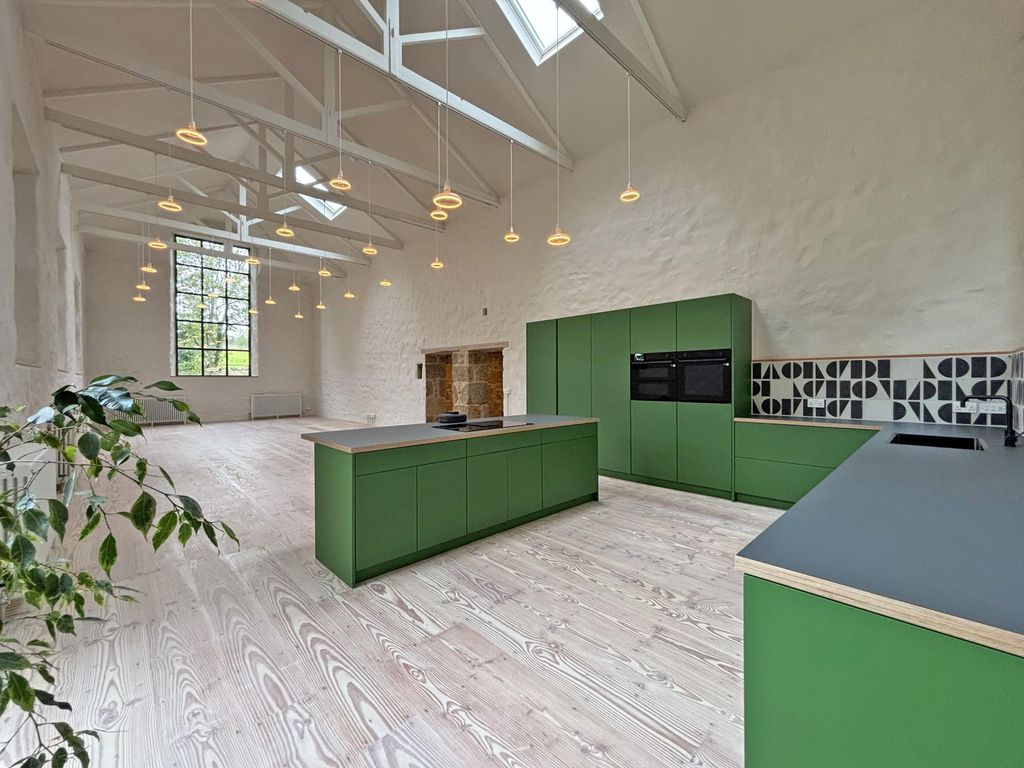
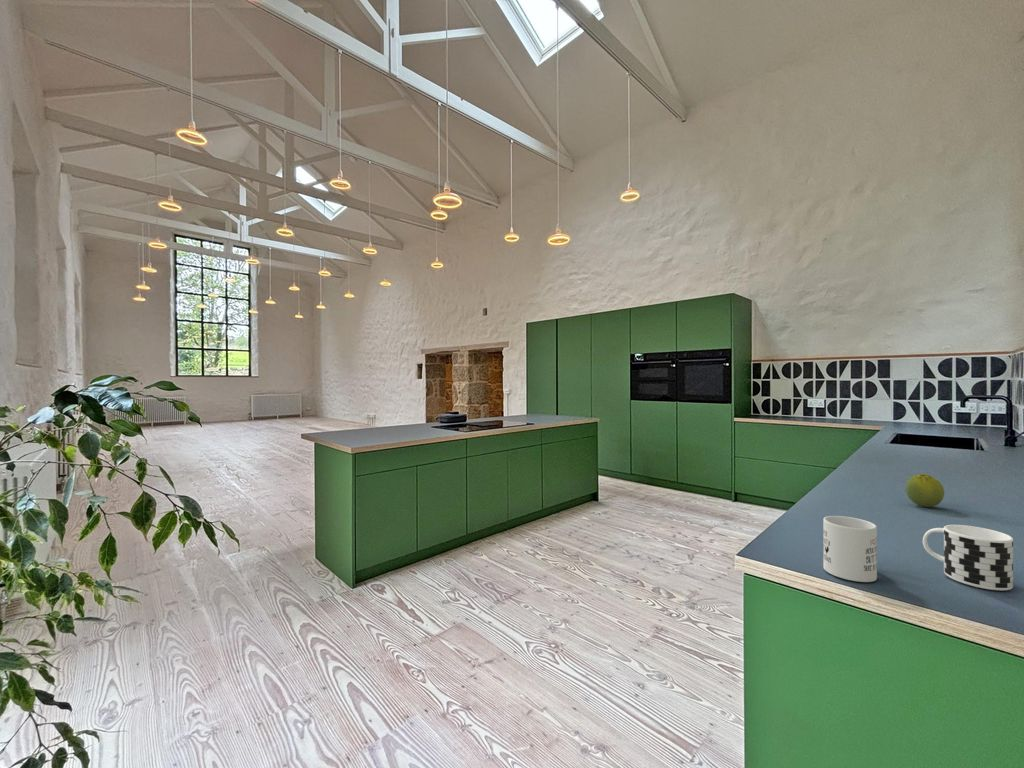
+ mug (850, 544)
+ fruit (924, 489)
+ cup (965, 553)
